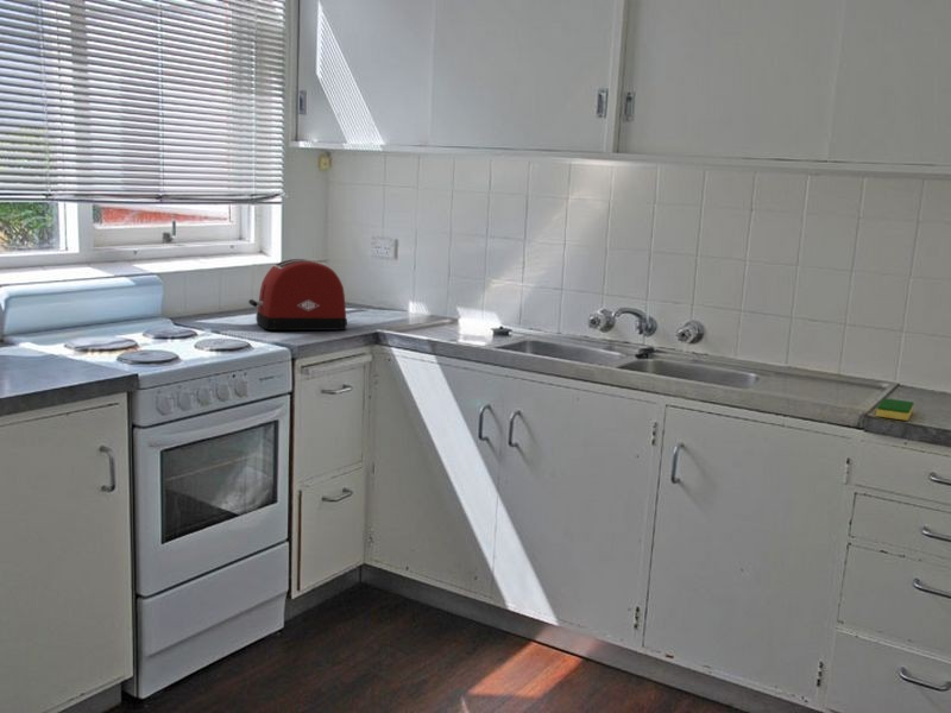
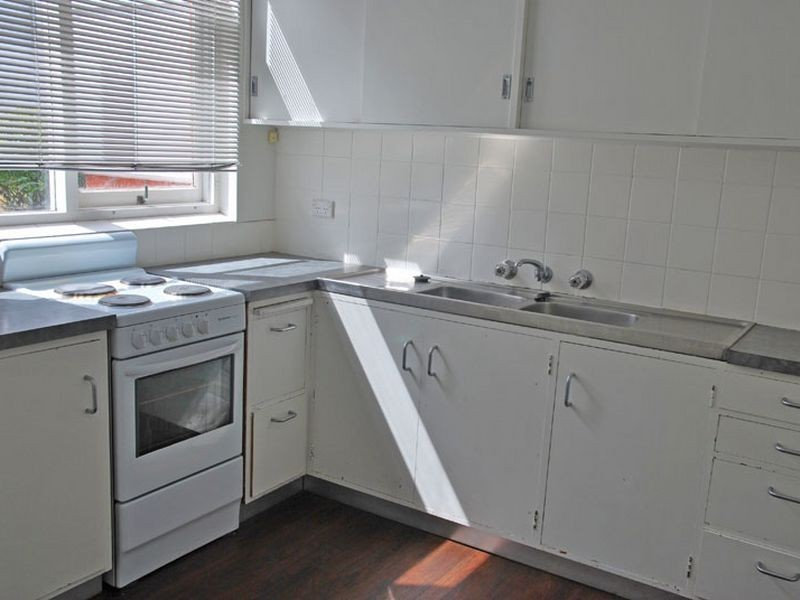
- toaster (302, 292)
- dish sponge (895, 409)
